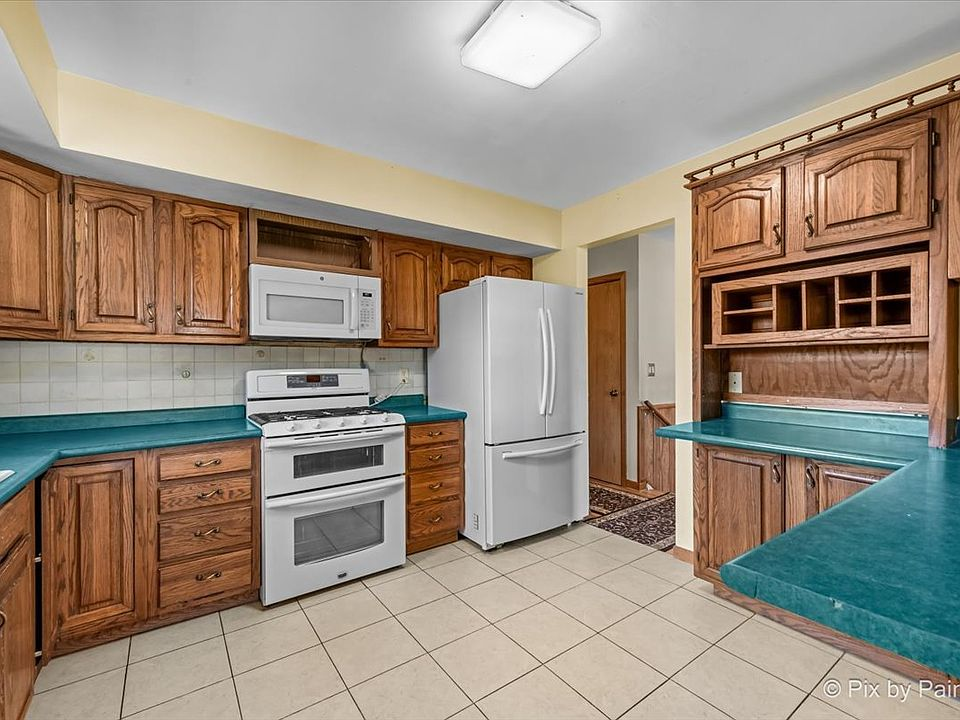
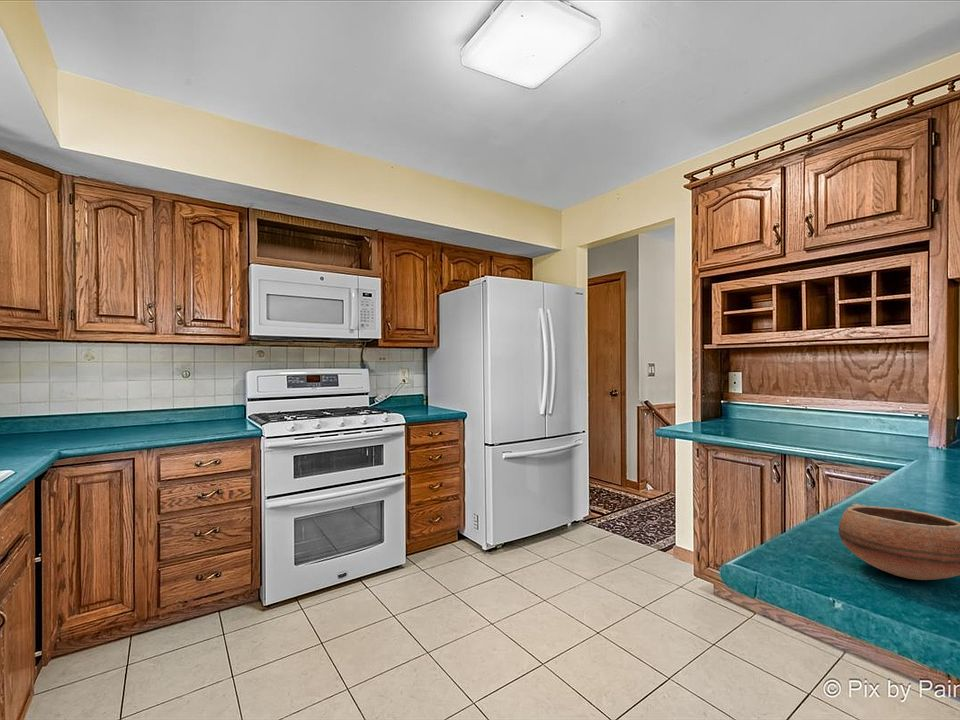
+ bowl (902, 542)
